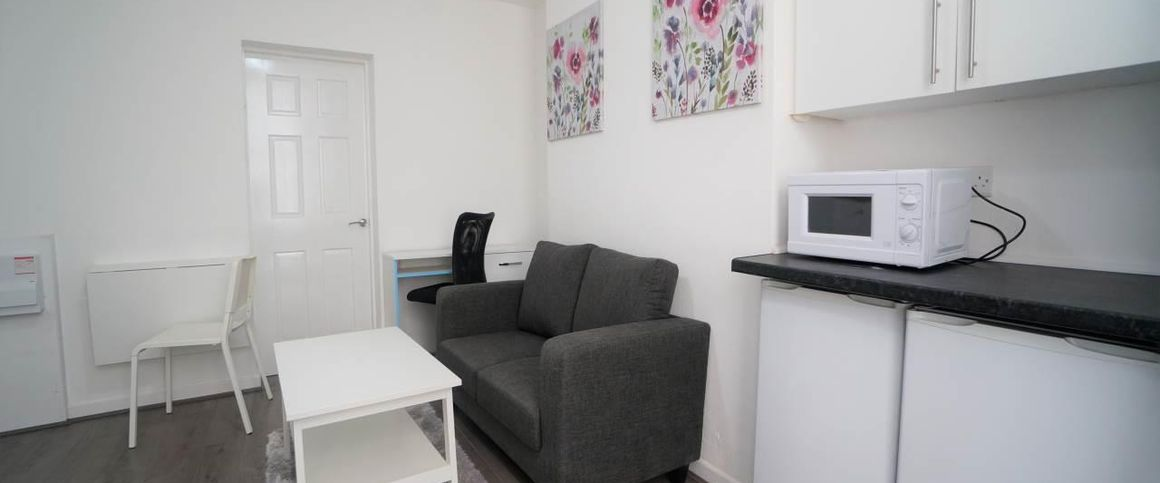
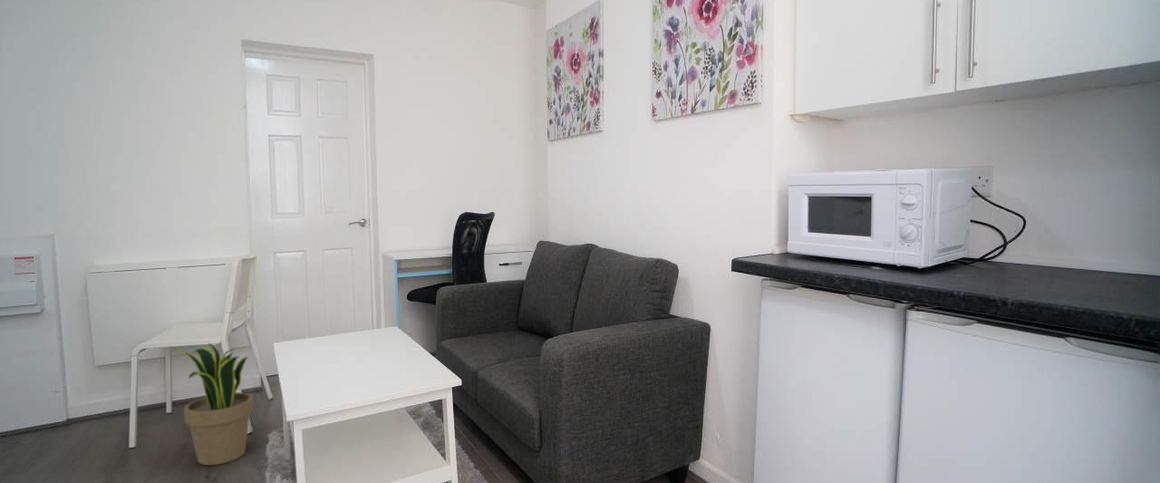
+ potted plant (213, 401)
